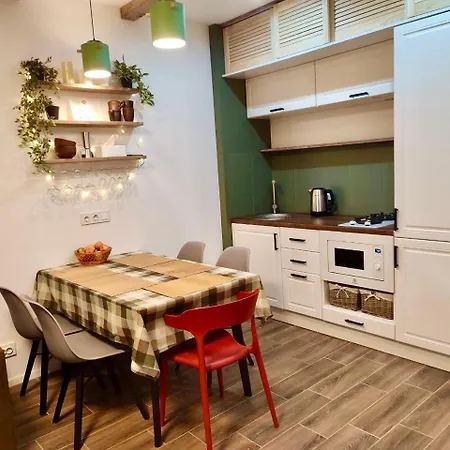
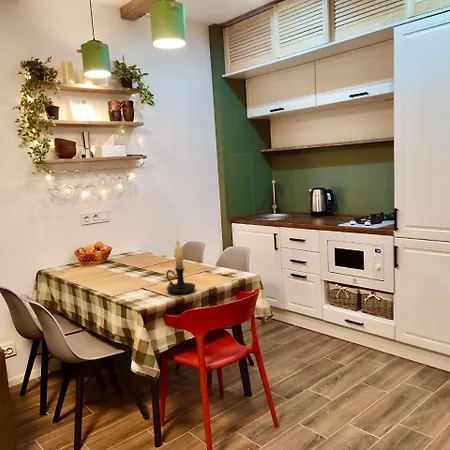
+ candle holder (176, 263)
